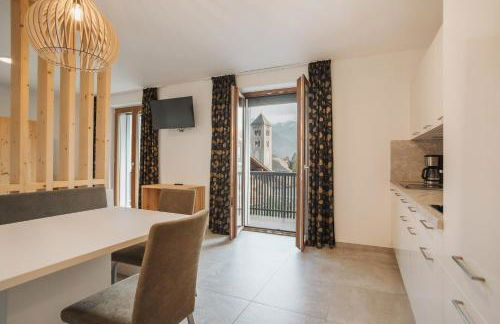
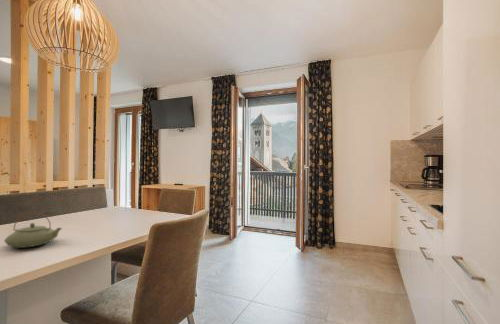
+ teapot (35, 227)
